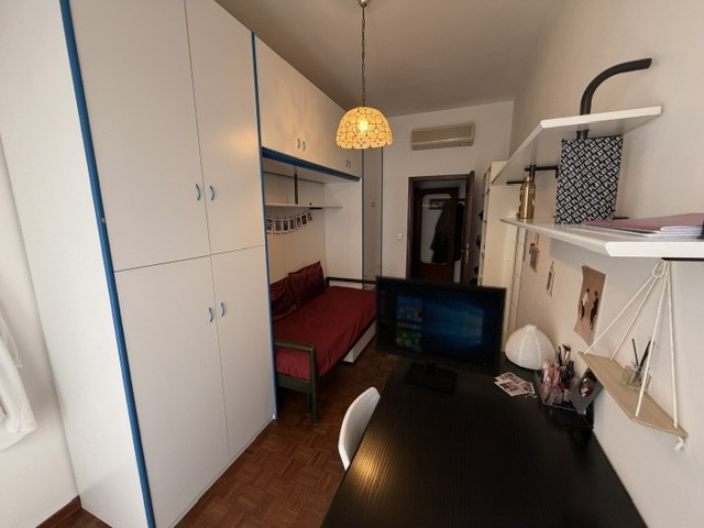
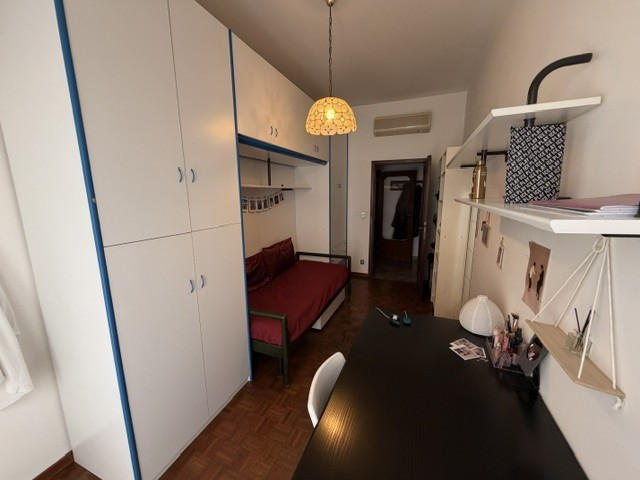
- computer monitor (432, 330)
